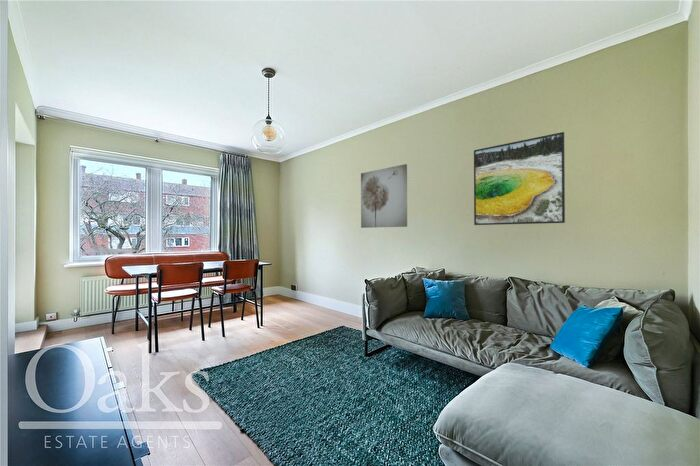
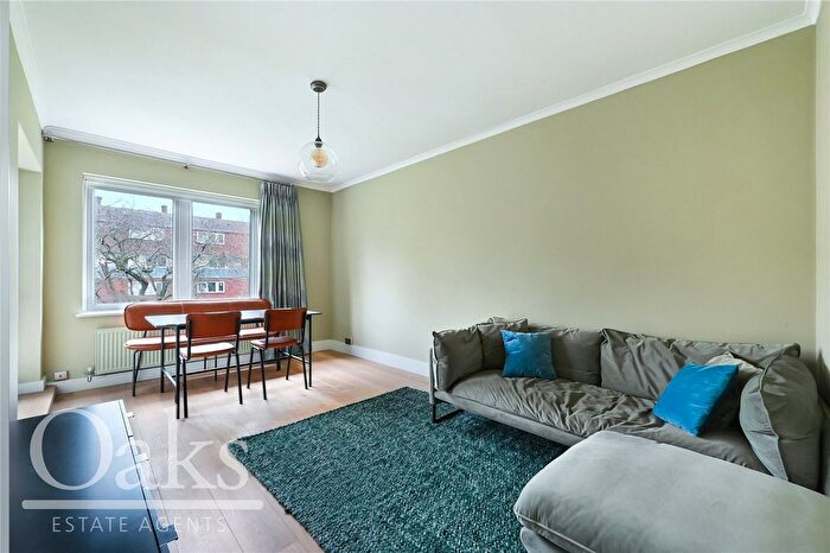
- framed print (514, 183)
- wall art (382, 198)
